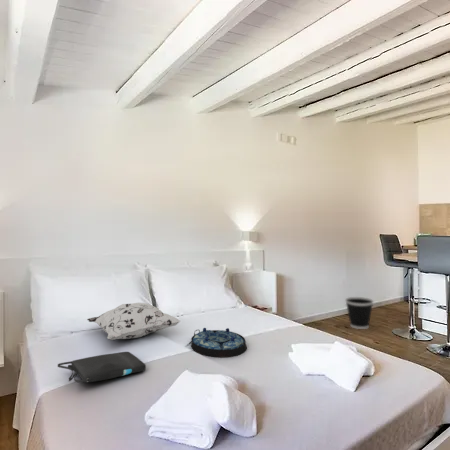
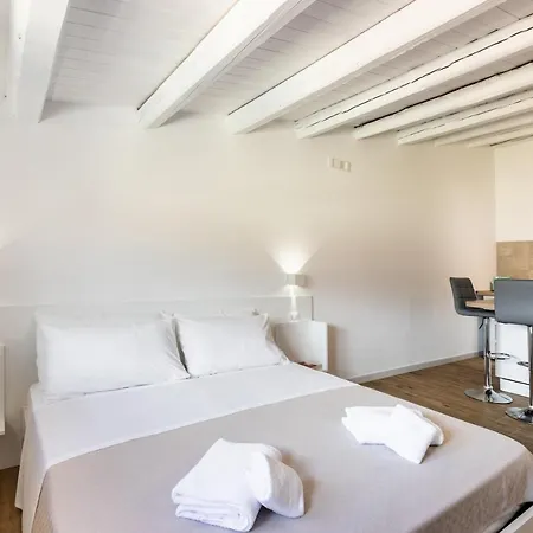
- wastebasket (359, 313)
- decorative pillow (132, 320)
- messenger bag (102, 367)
- serving tray (218, 339)
